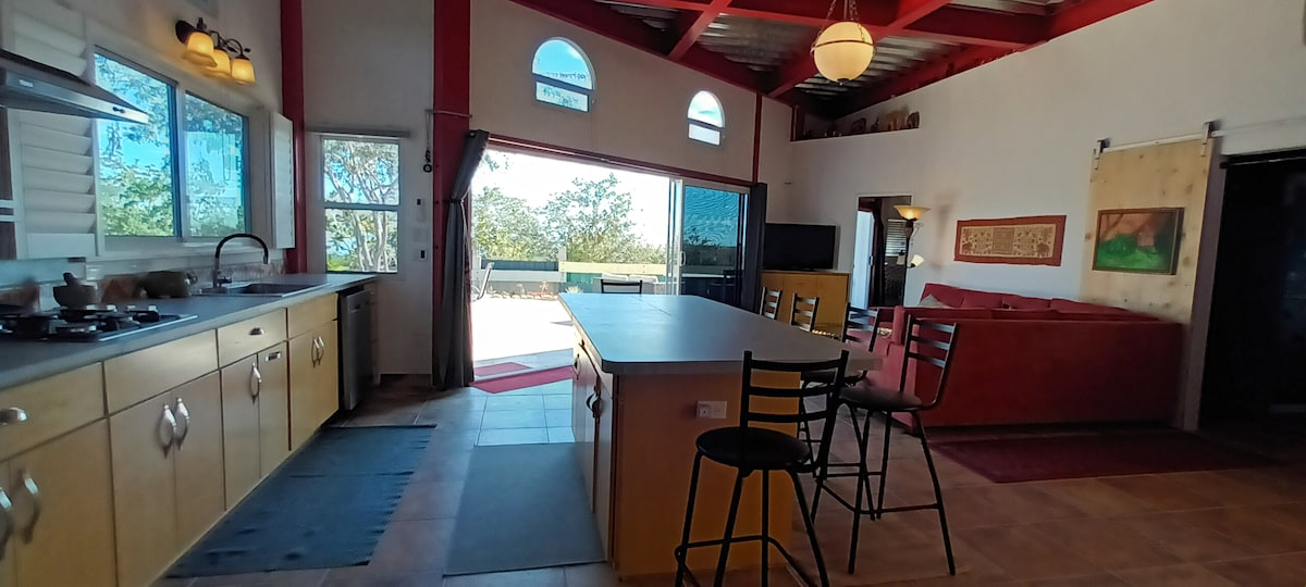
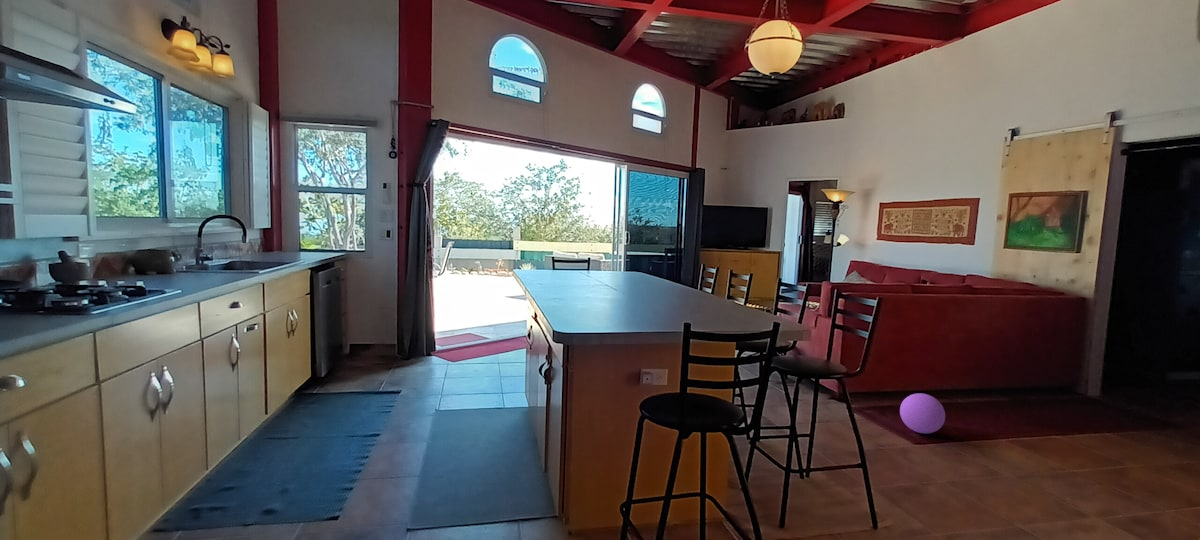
+ ball (922, 413)
